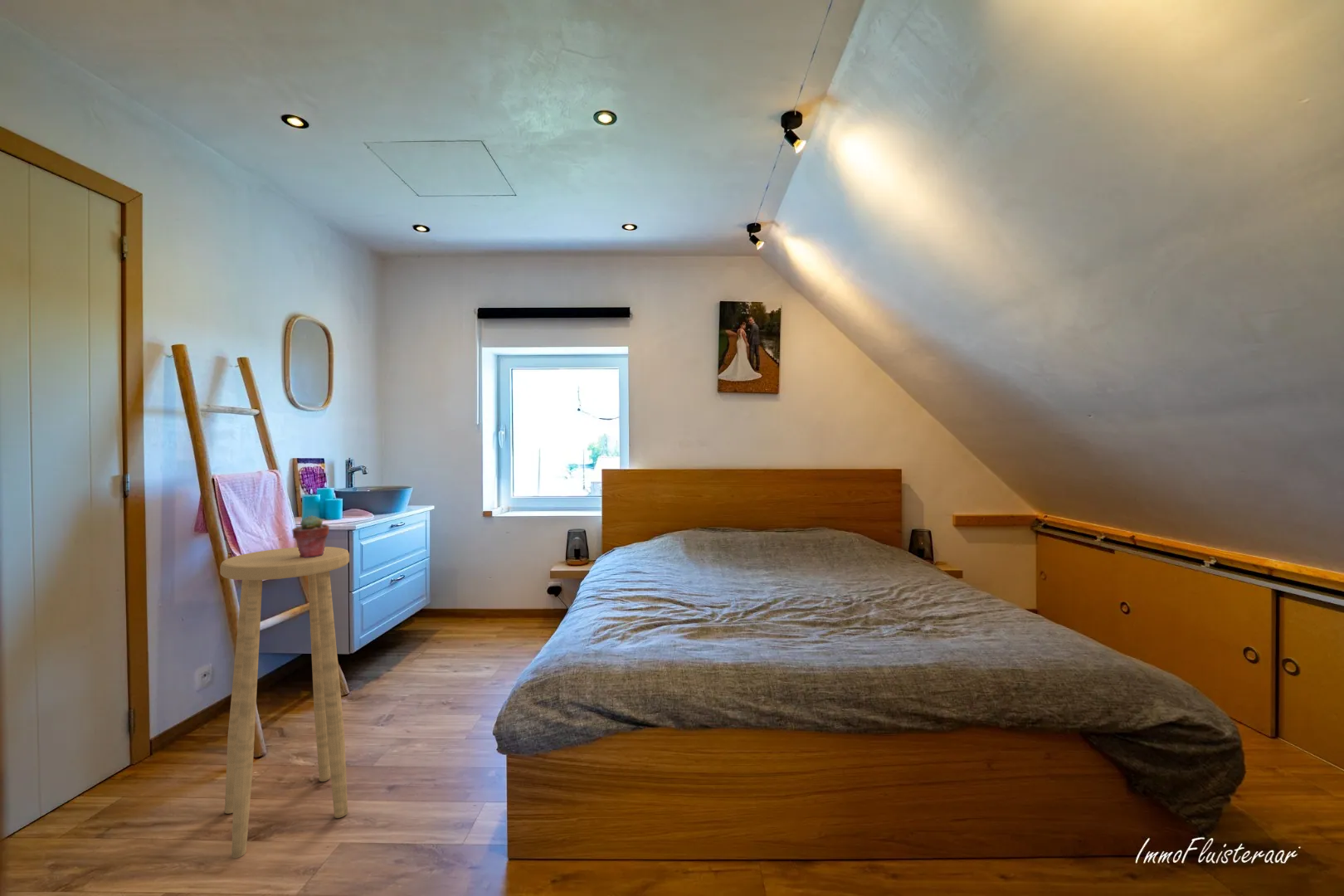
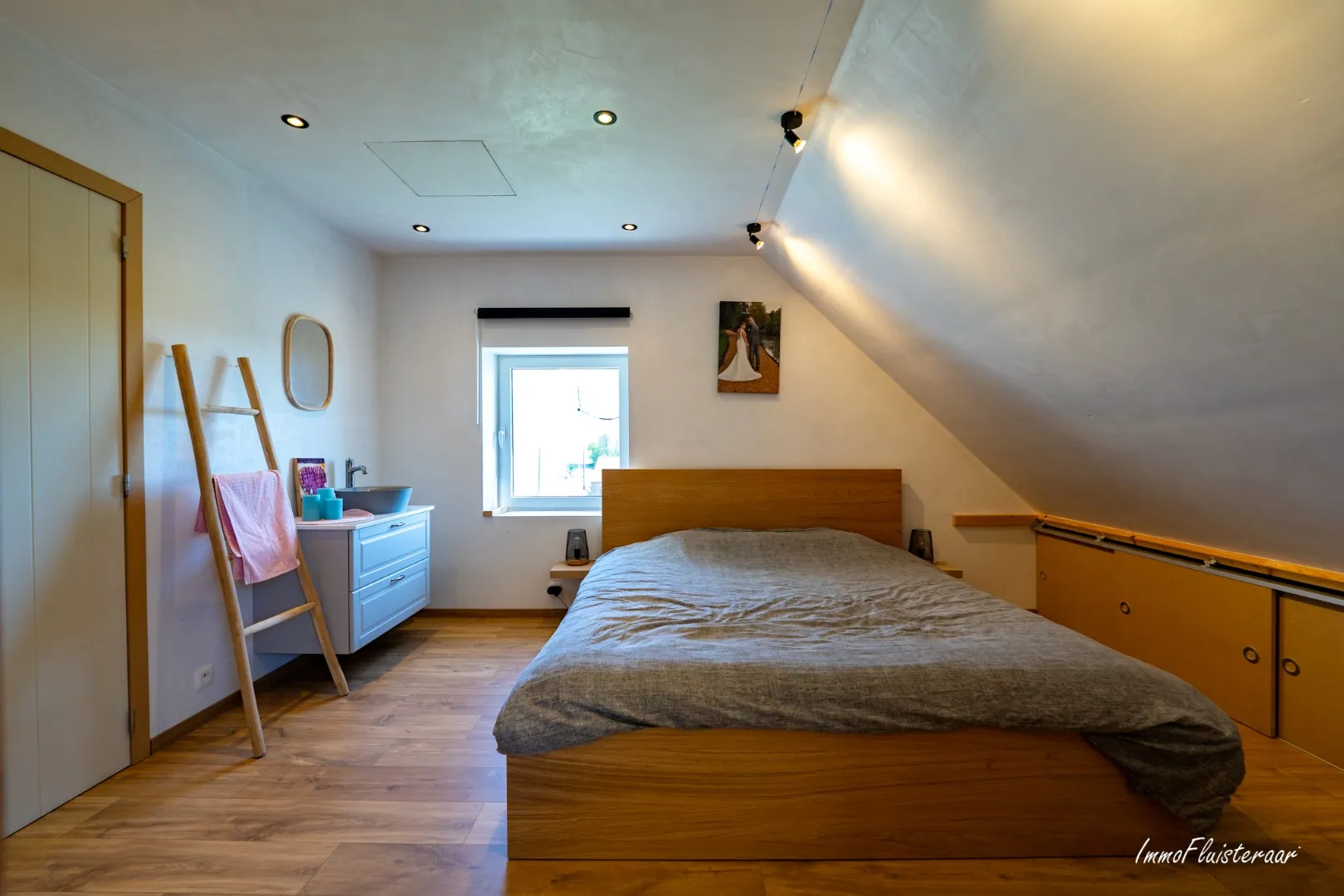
- potted succulent (311, 534)
- stool (313, 684)
